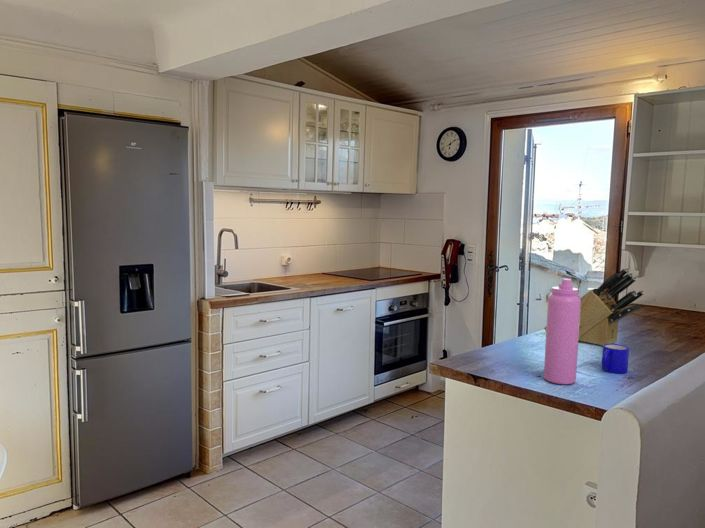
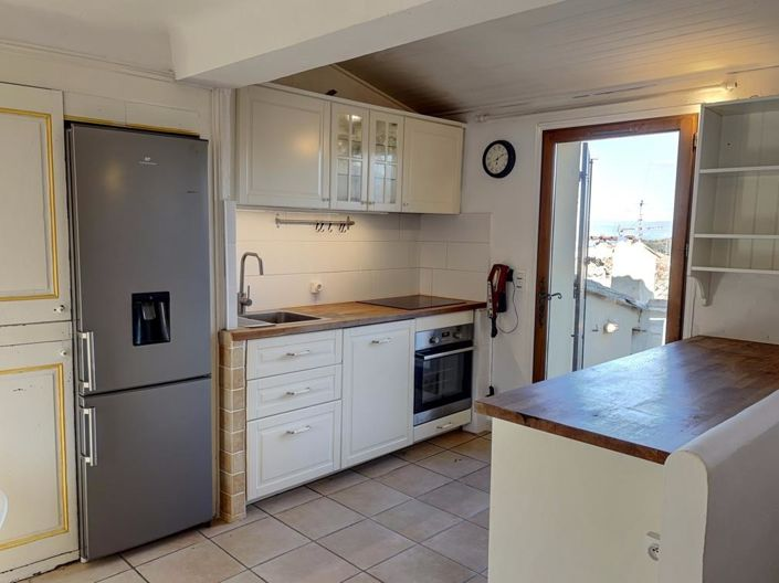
- water bottle (562, 329)
- mug (612, 359)
- knife block (592, 303)
